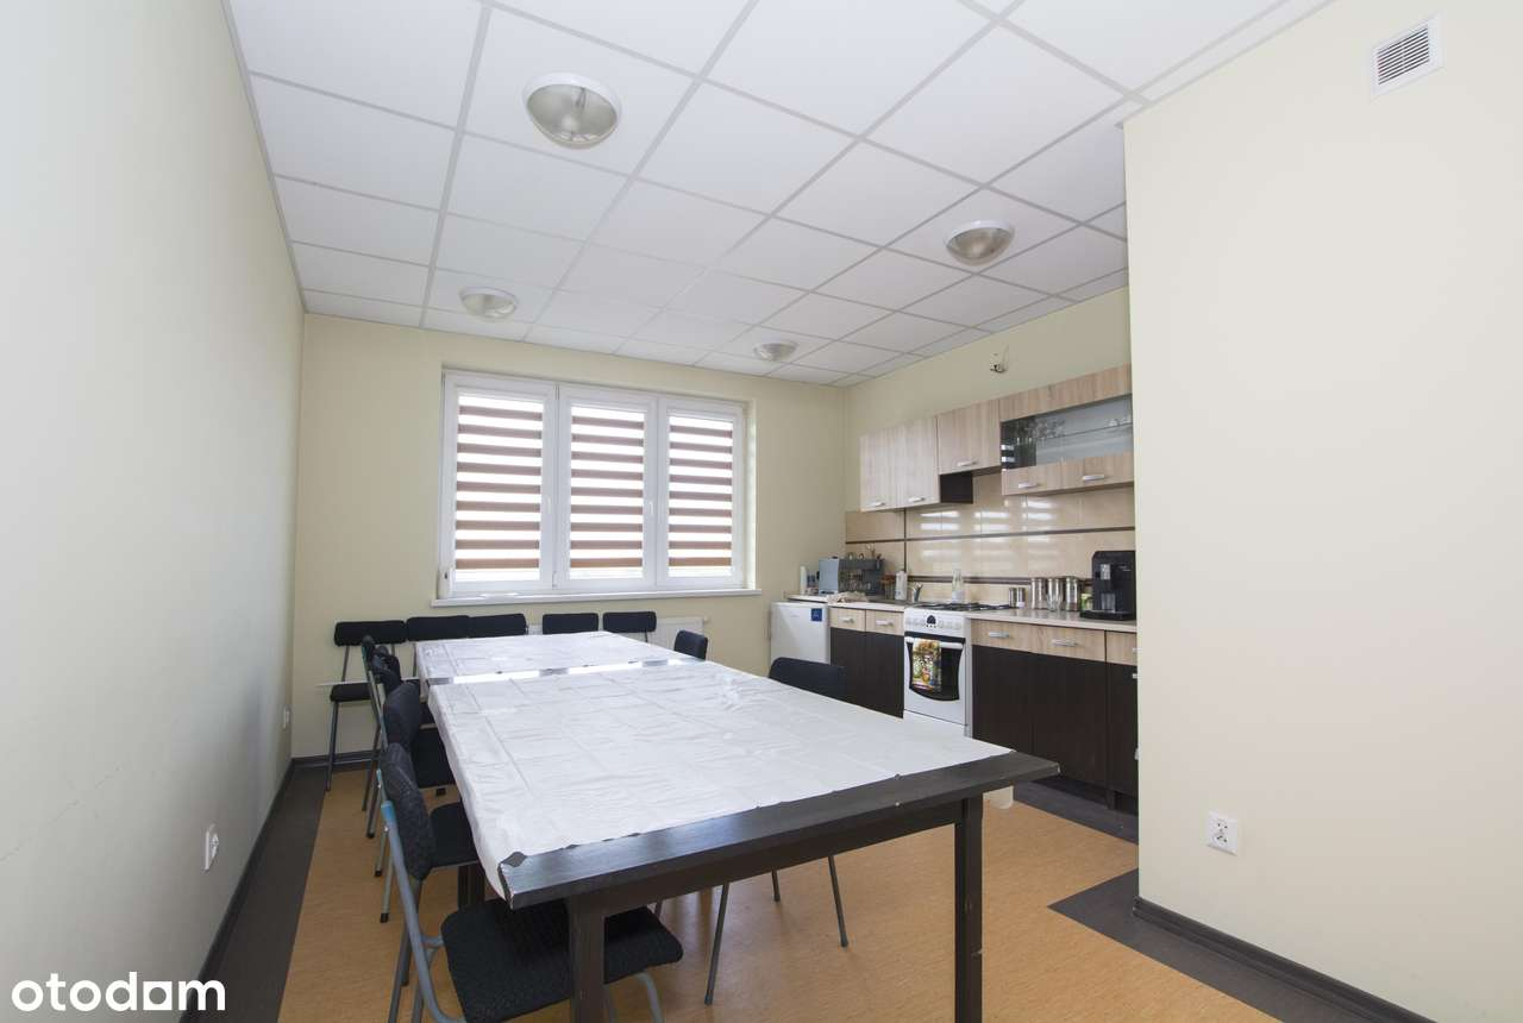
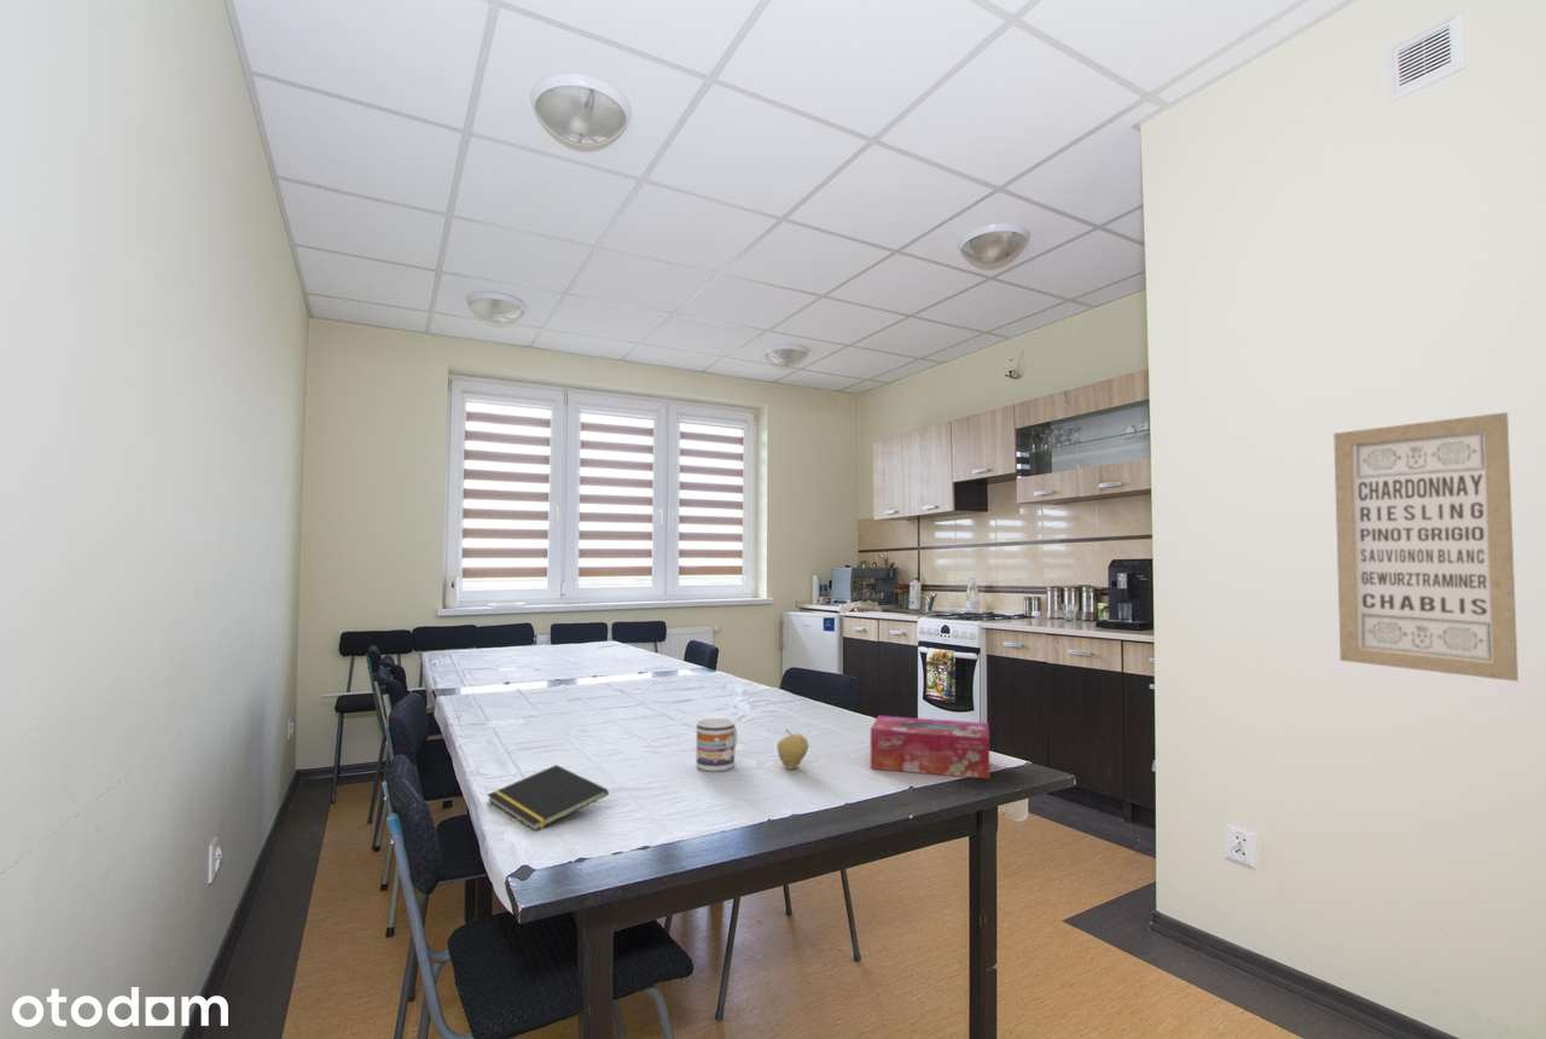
+ wall art (1417, 545)
+ tissue box (930, 744)
+ mug (719, 743)
+ notepad (546, 794)
+ fruit (792, 747)
